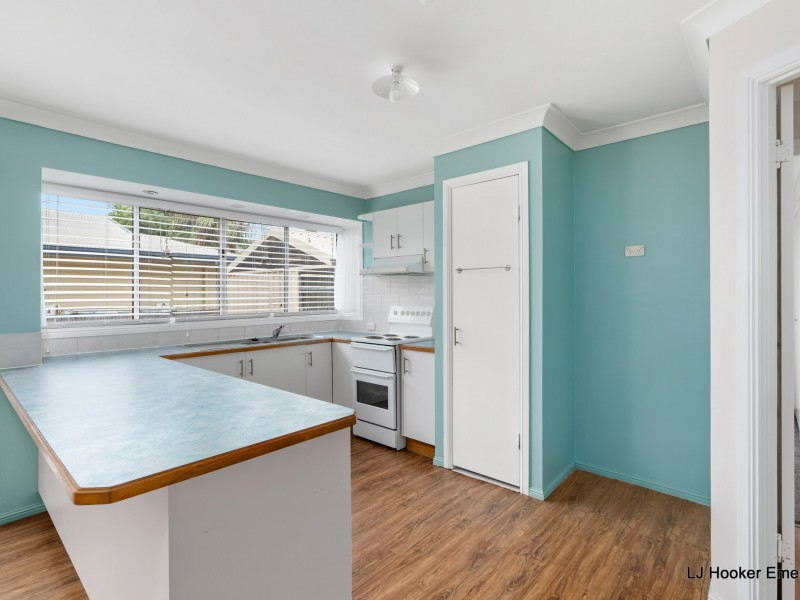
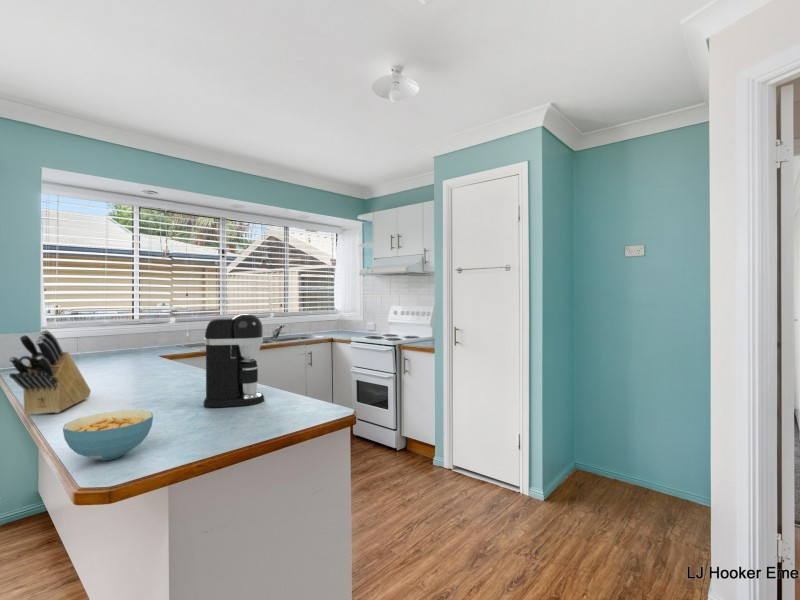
+ knife block (53, 368)
+ cereal bowl (110, 438)
+ coffee maker (234, 358)
